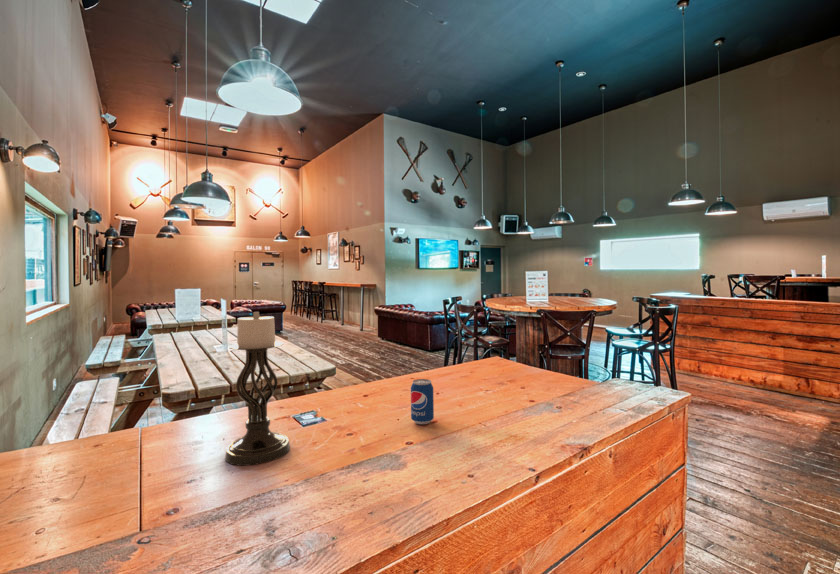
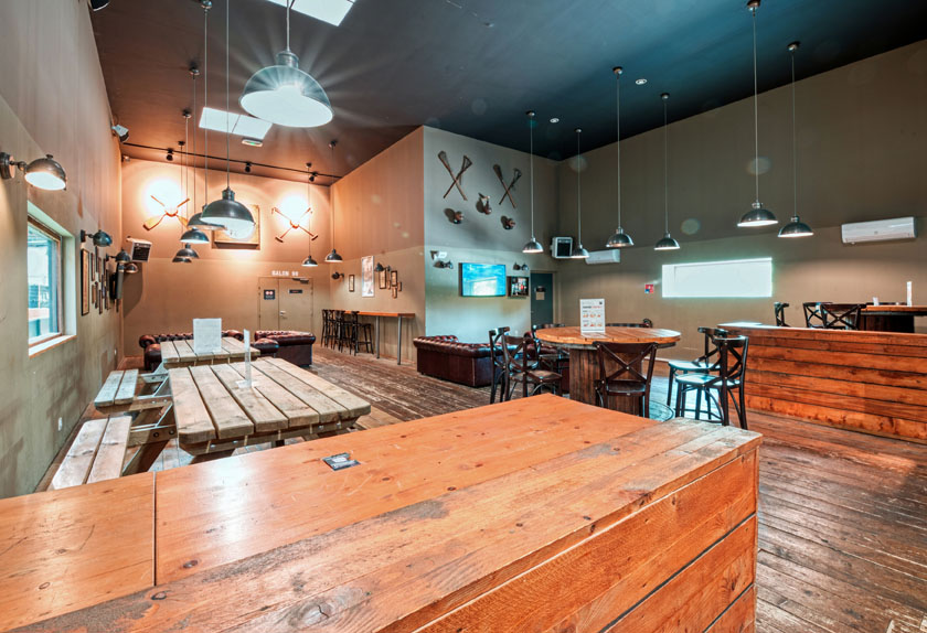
- beverage can (422, 401)
- candle holder (257, 382)
